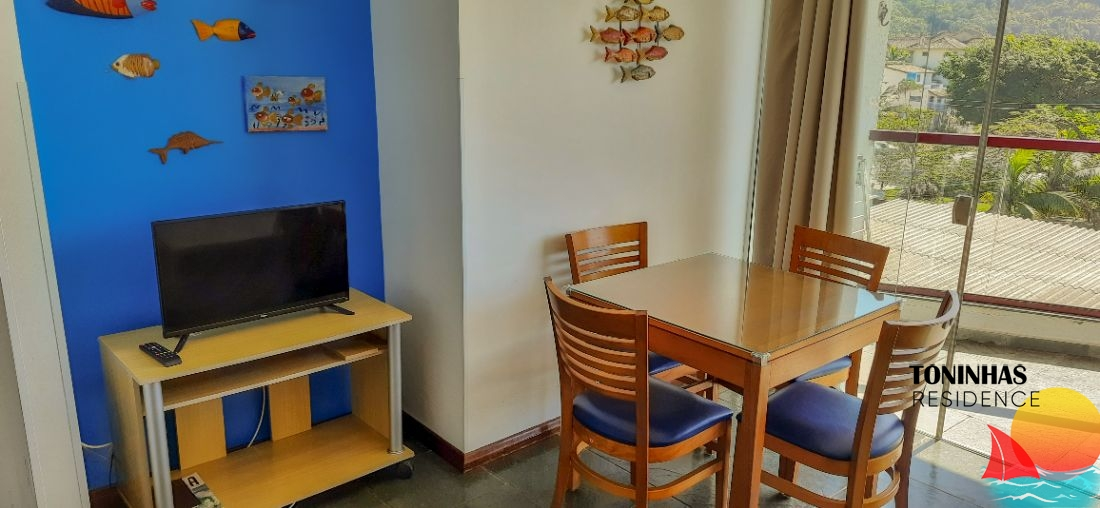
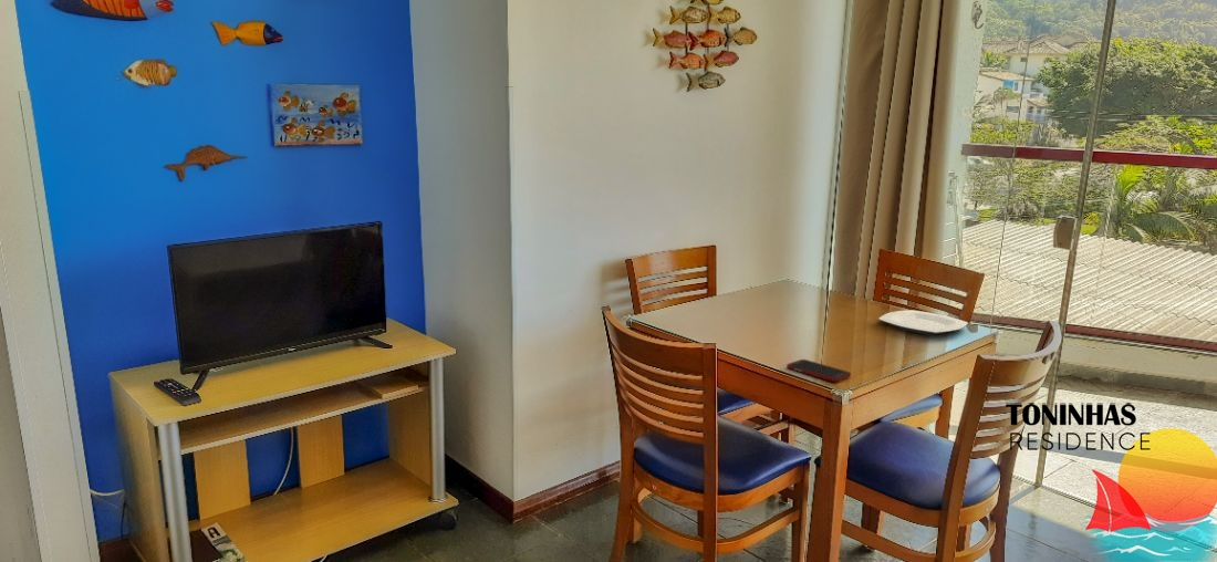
+ plate (922, 323)
+ cell phone (818, 370)
